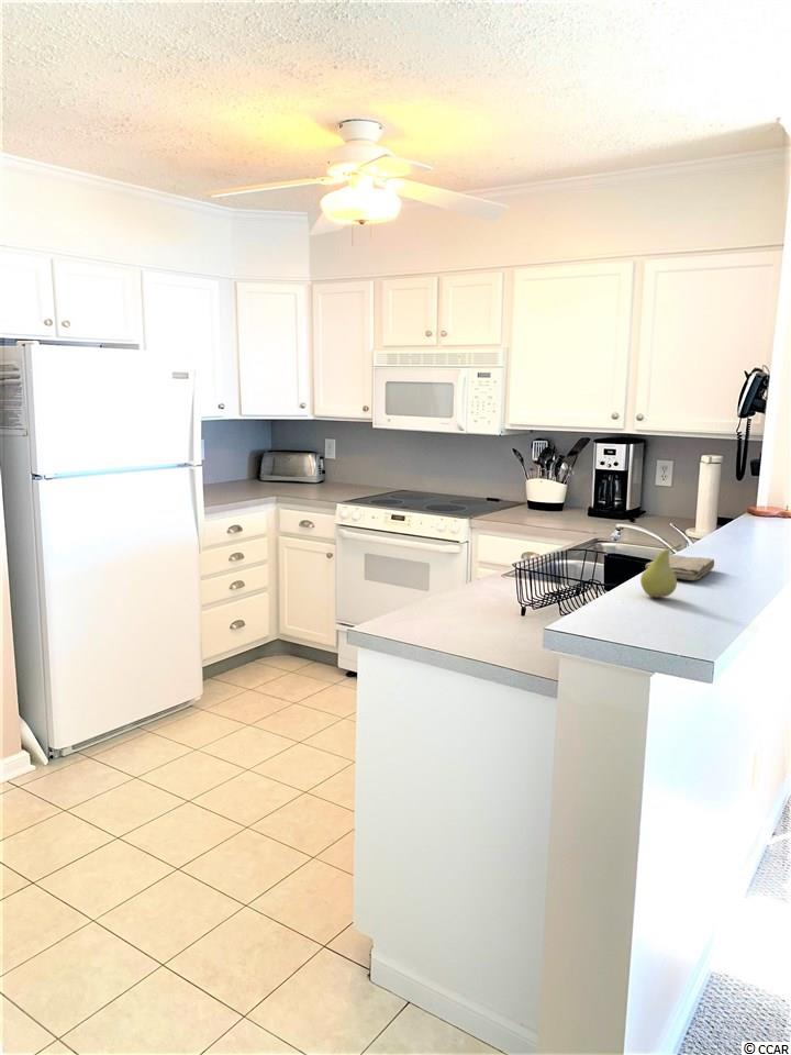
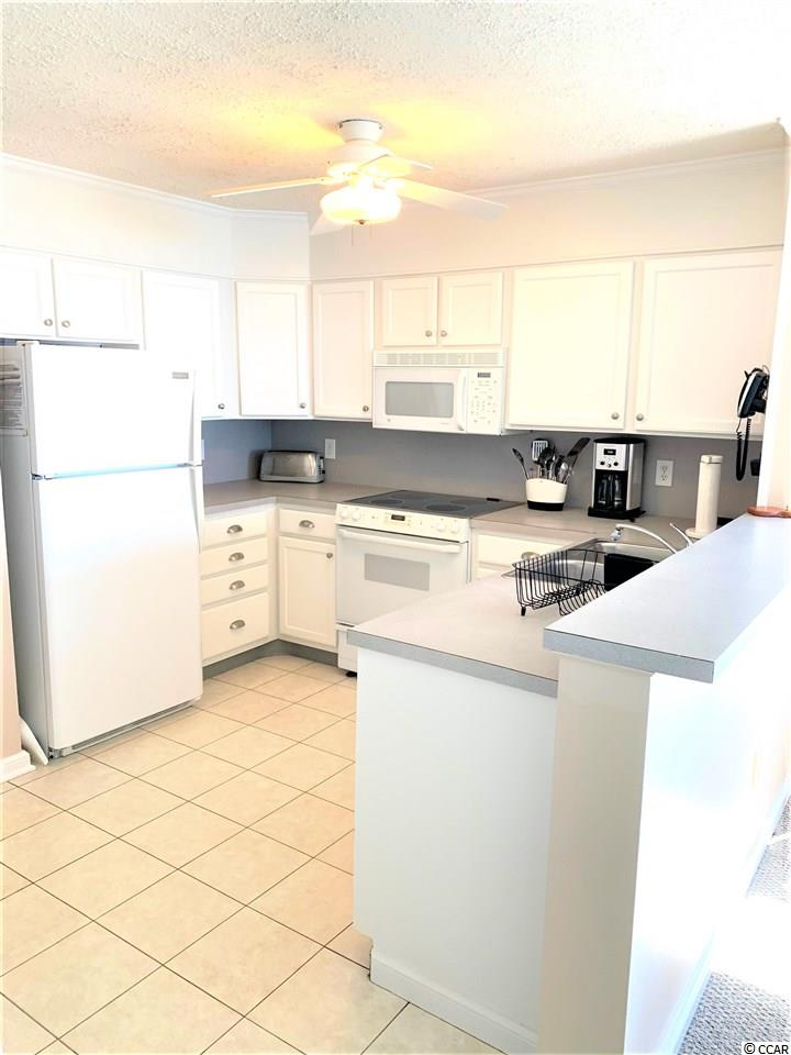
- washcloth (679, 565)
- fruit (661, 569)
